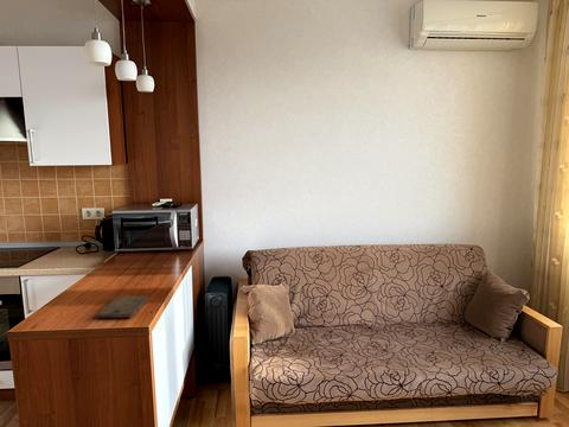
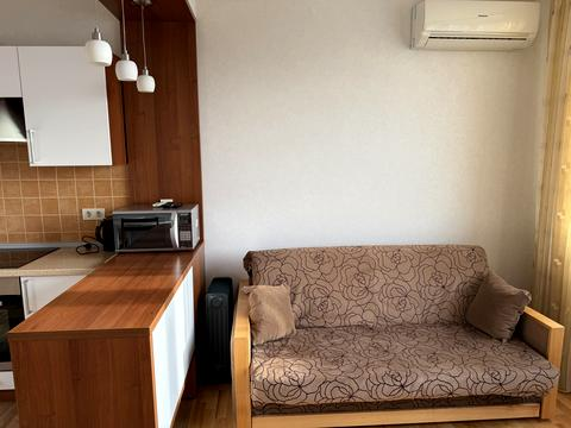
- cutting board (123, 306)
